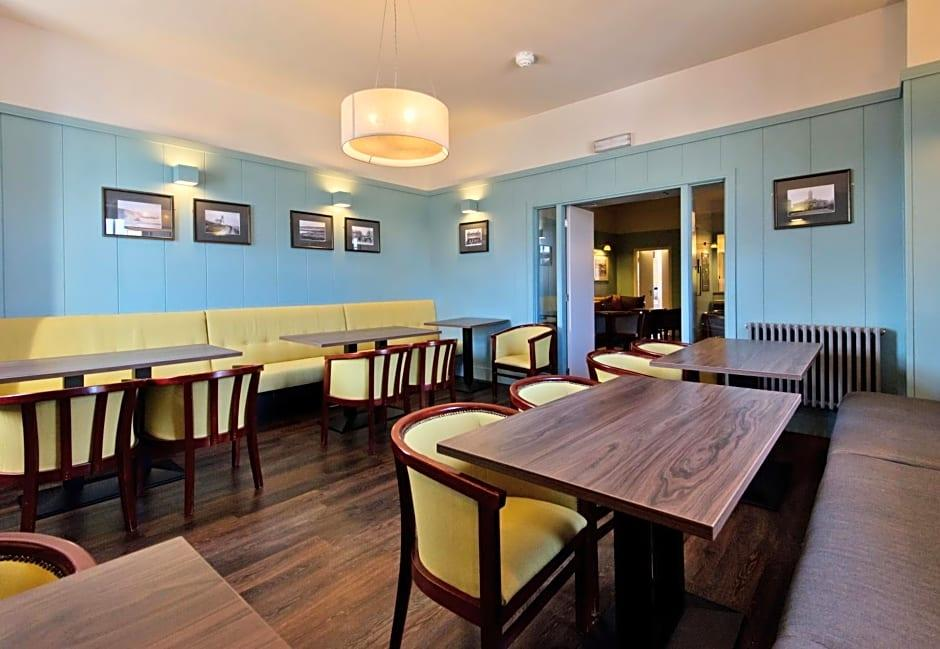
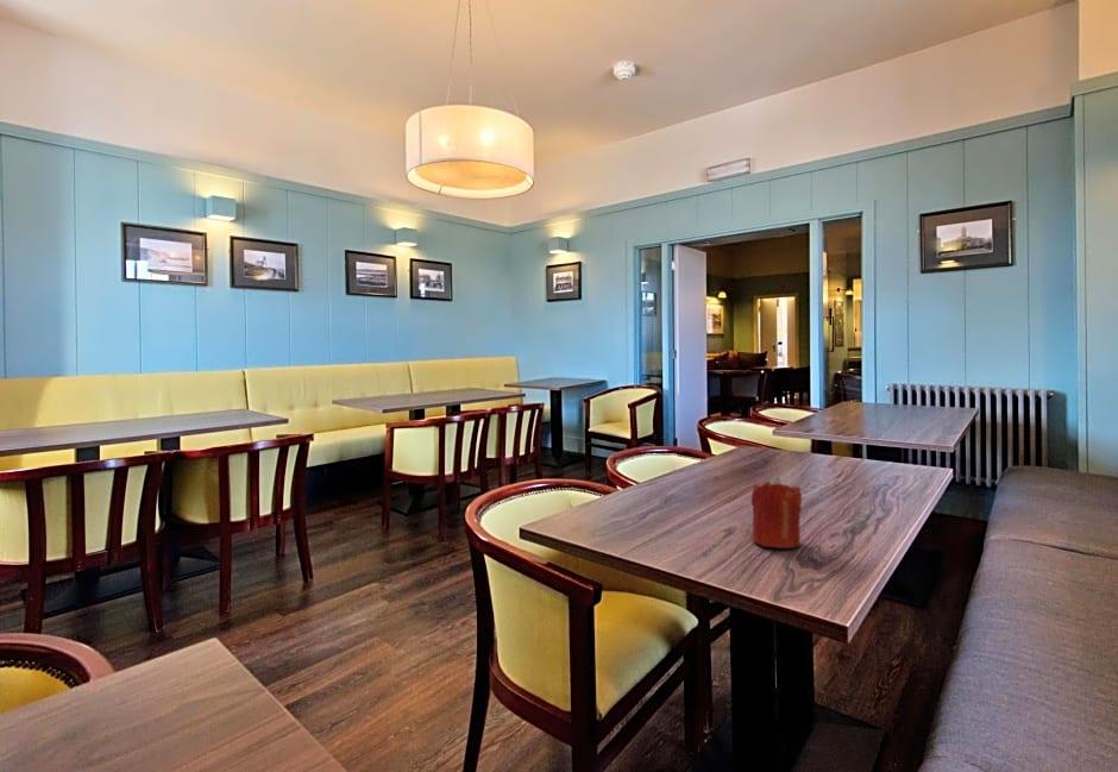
+ candle (775, 509)
